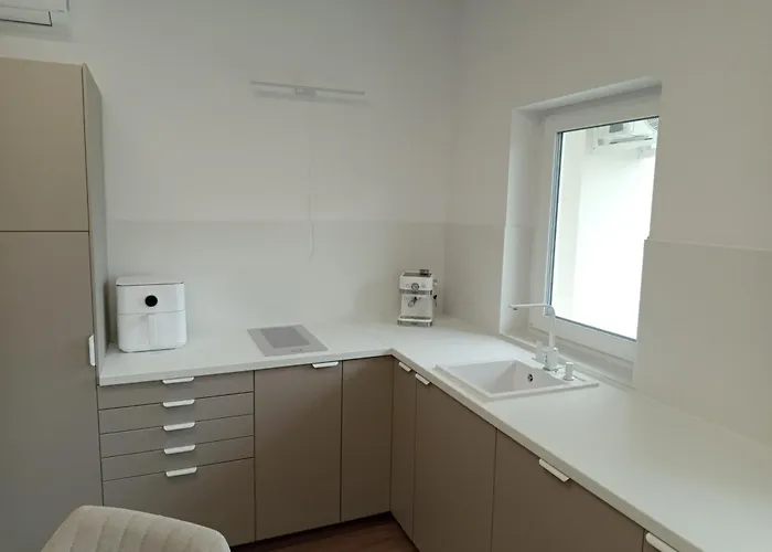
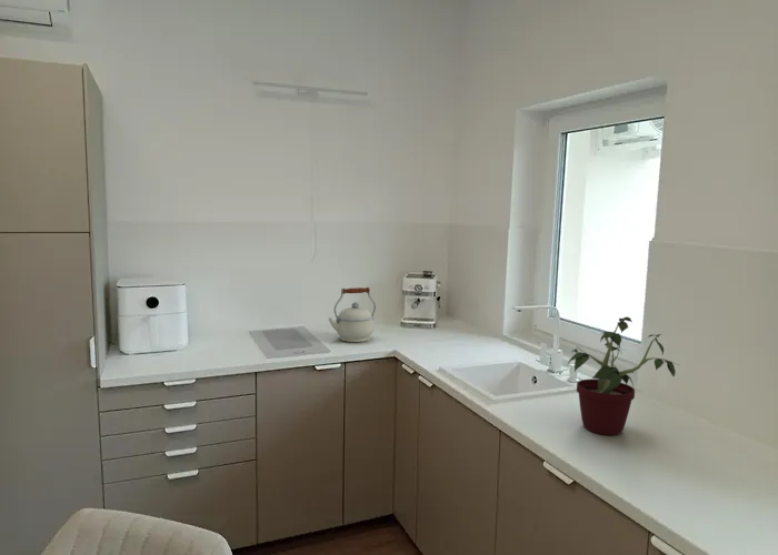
+ potted plant (626, 377)
+ kettle (351, 313)
